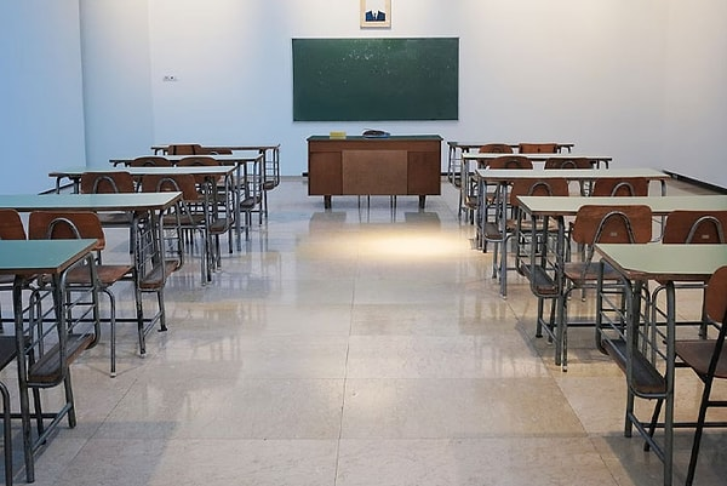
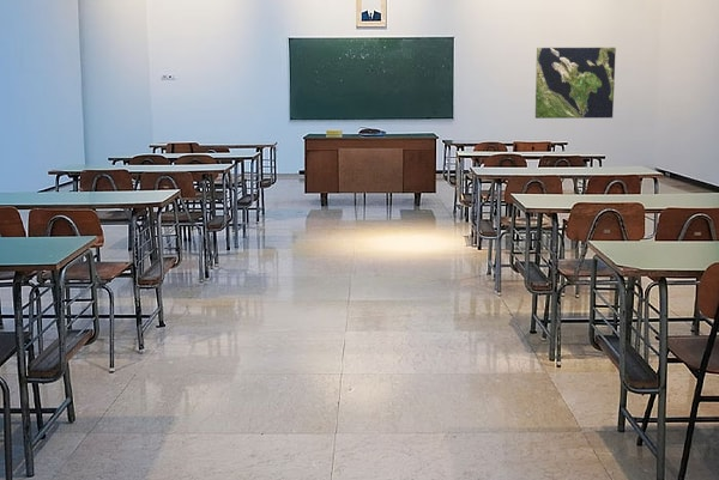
+ world map (575, 83)
